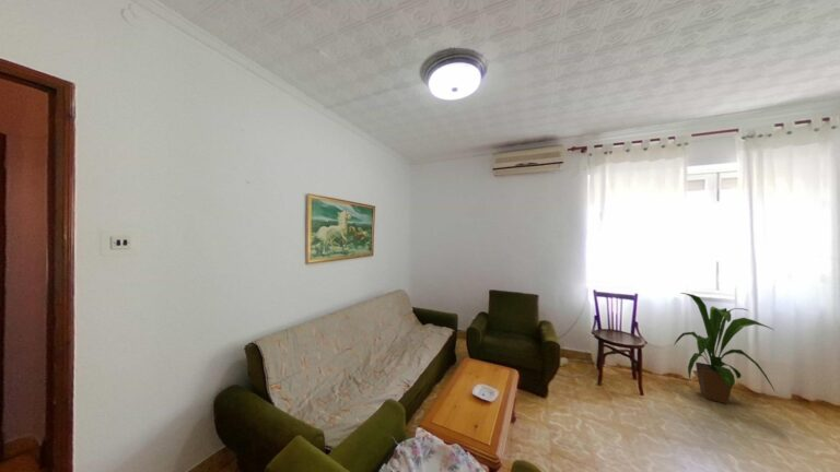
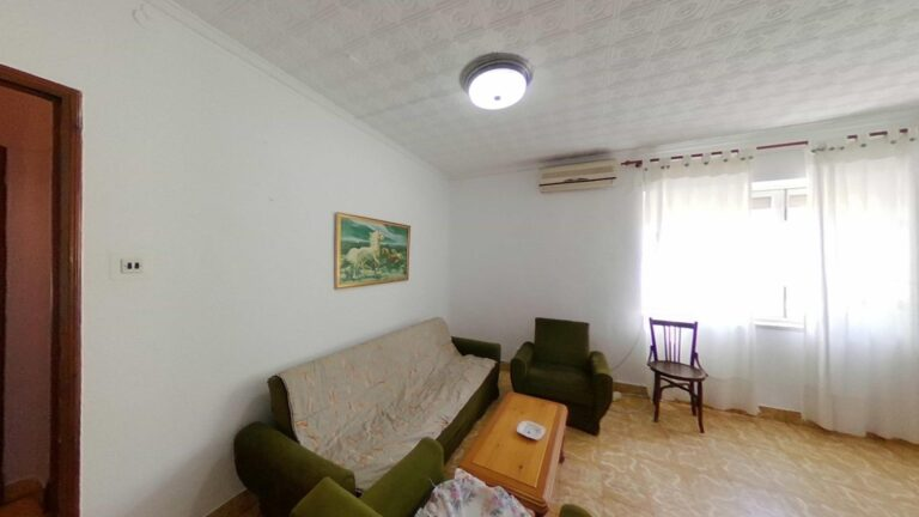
- house plant (725, 345)
